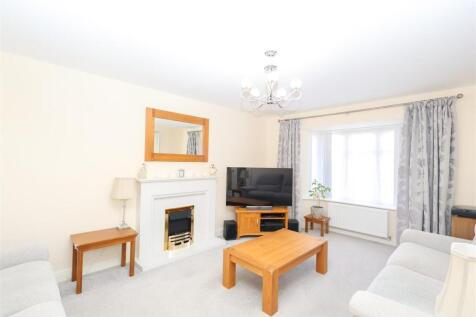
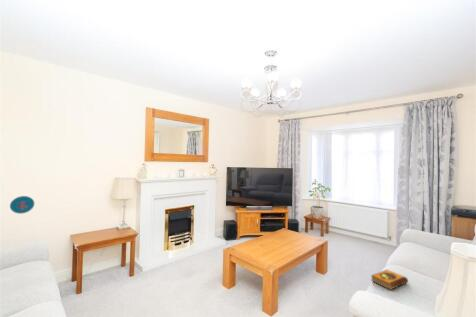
+ hardback book (389, 279)
+ button (22, 204)
